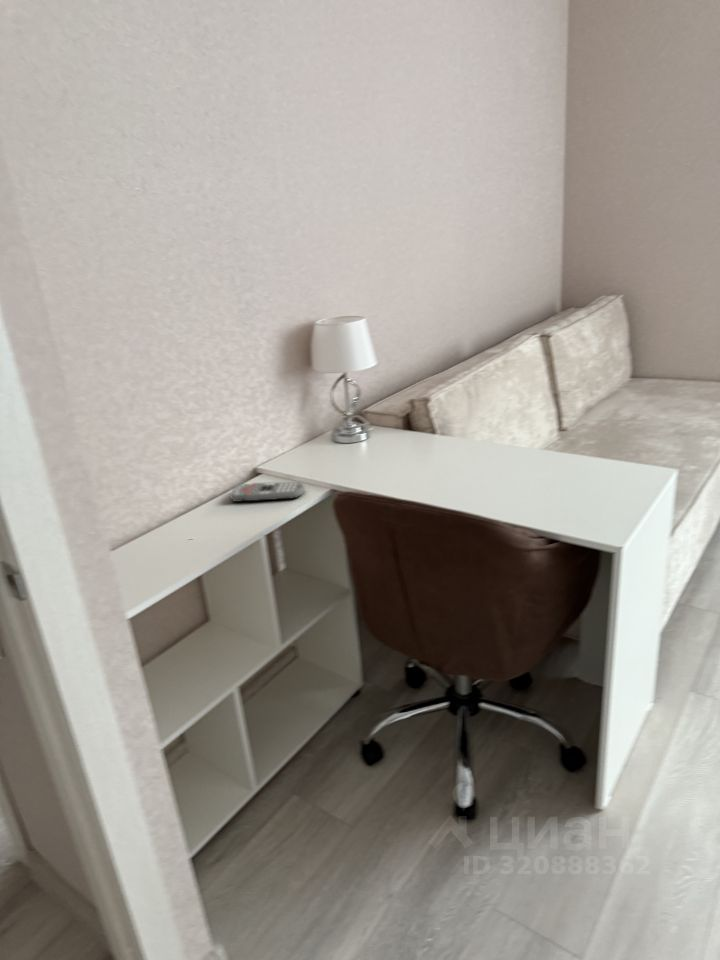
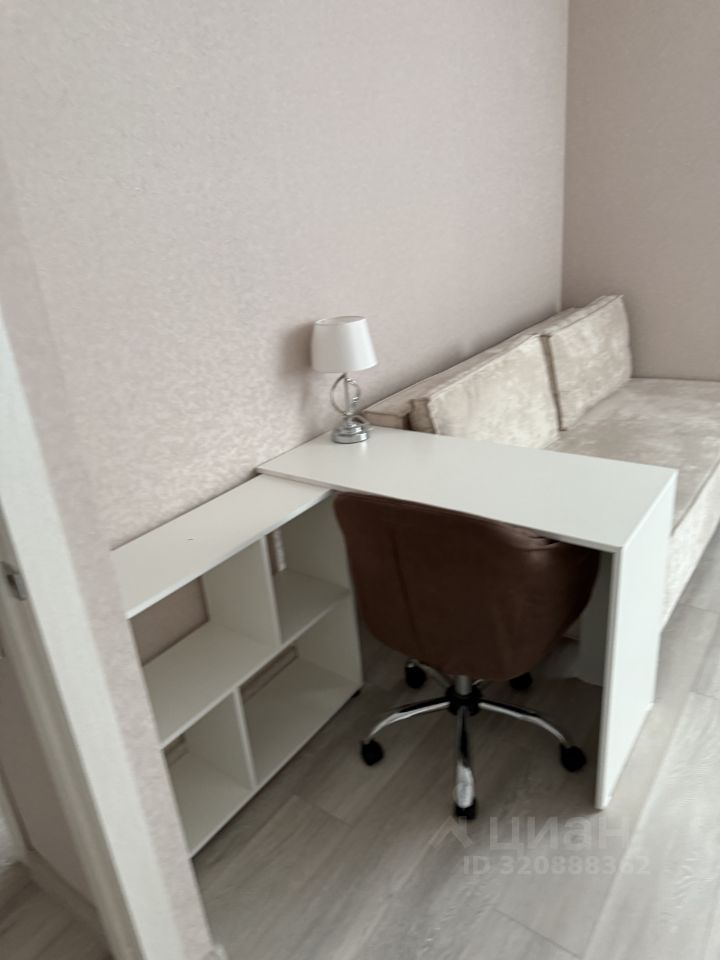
- remote control (268, 491)
